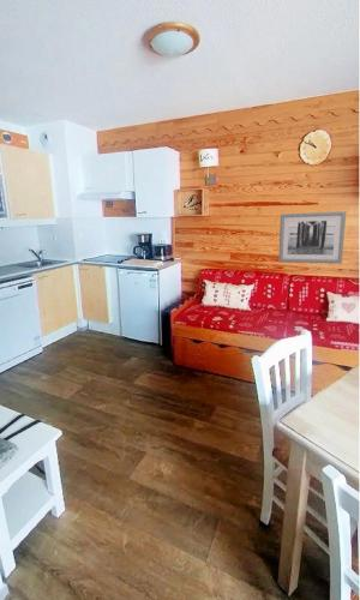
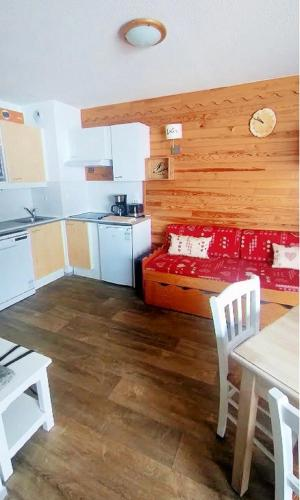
- wall art (310, 238)
